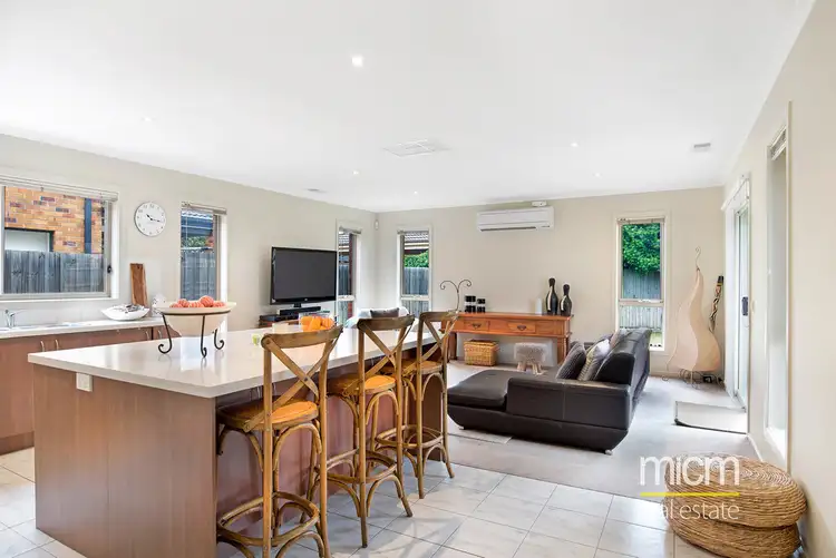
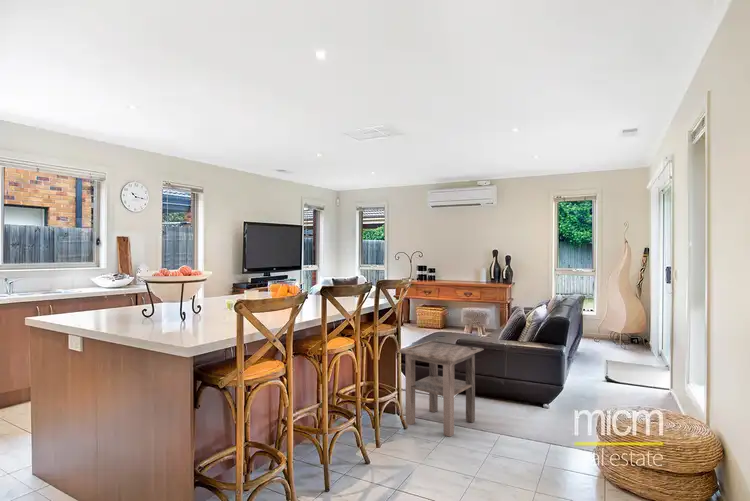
+ side table (440, 385)
